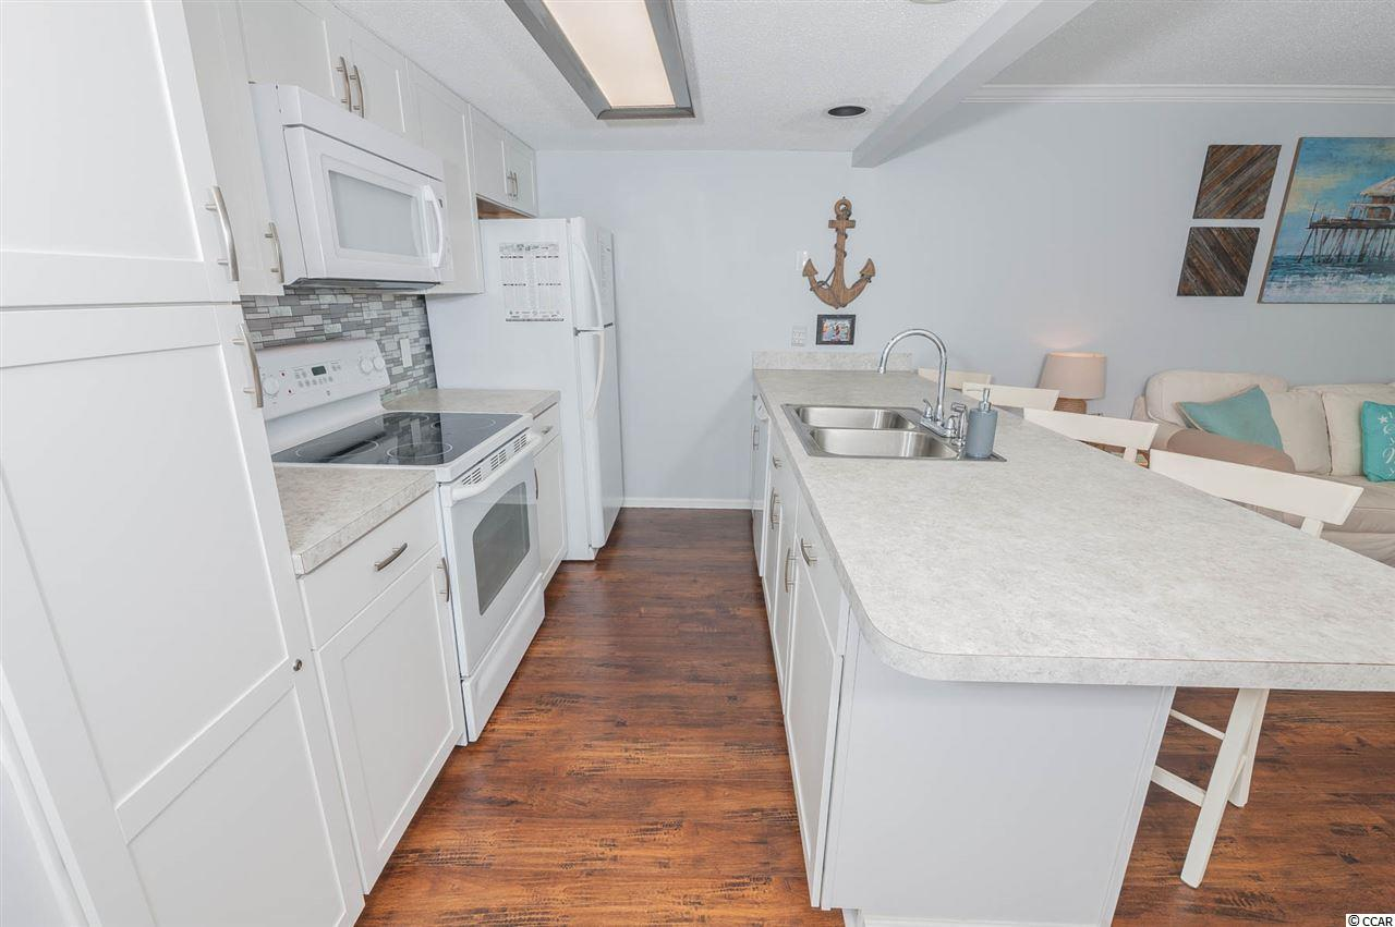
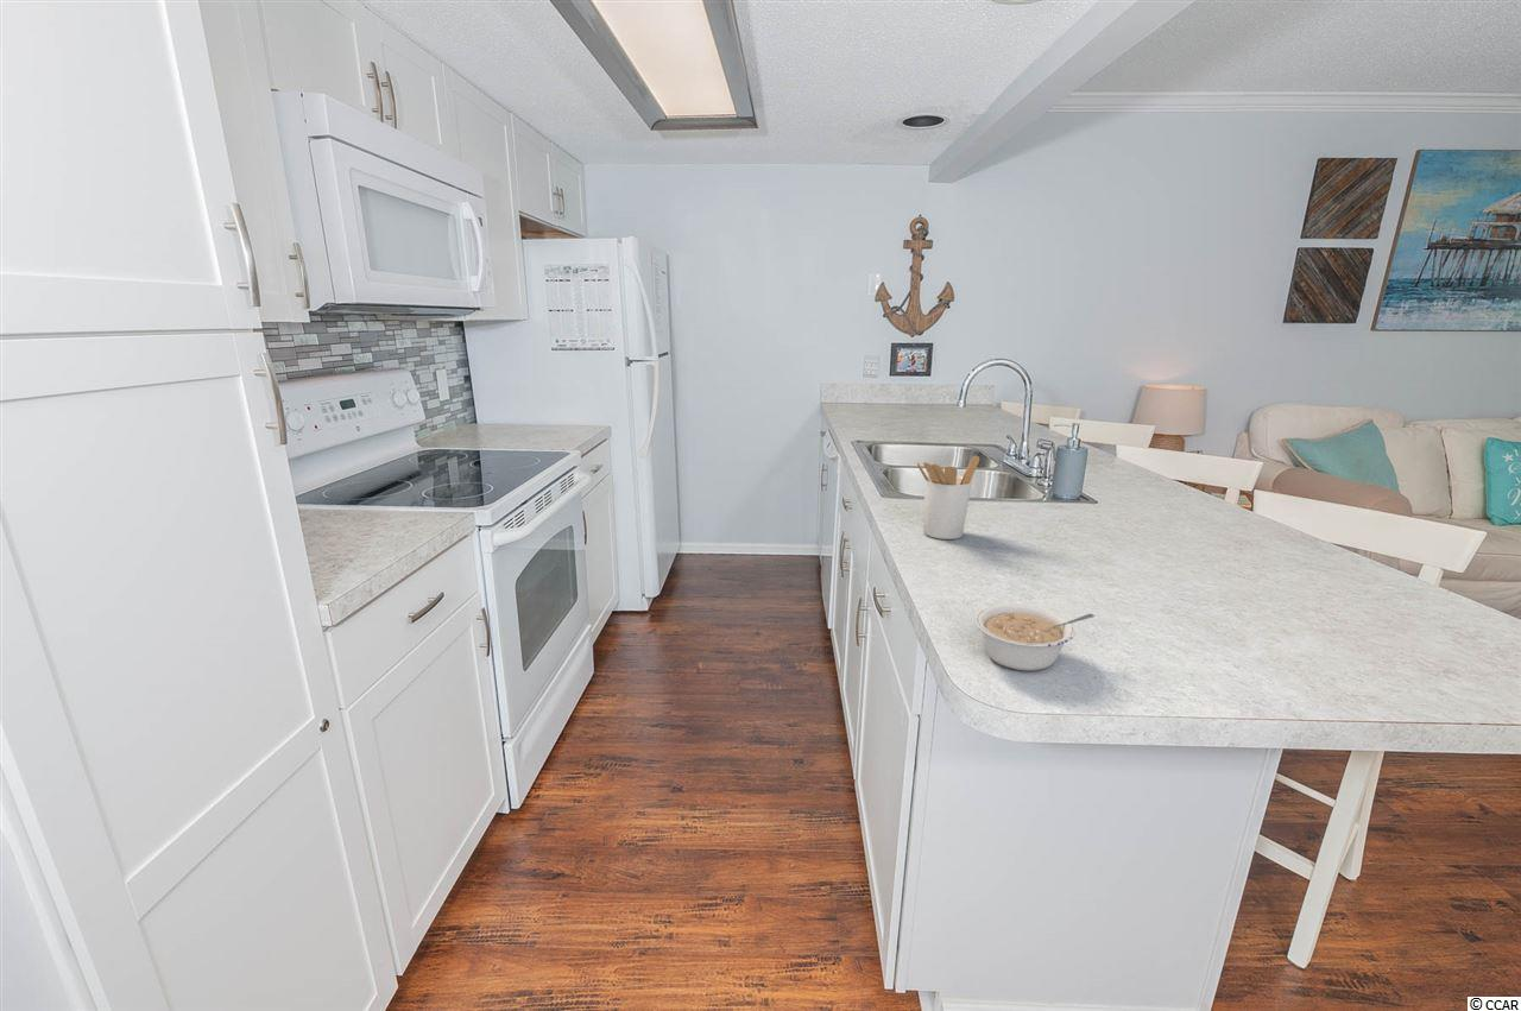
+ legume (1024, 634)
+ utensil holder (943, 495)
